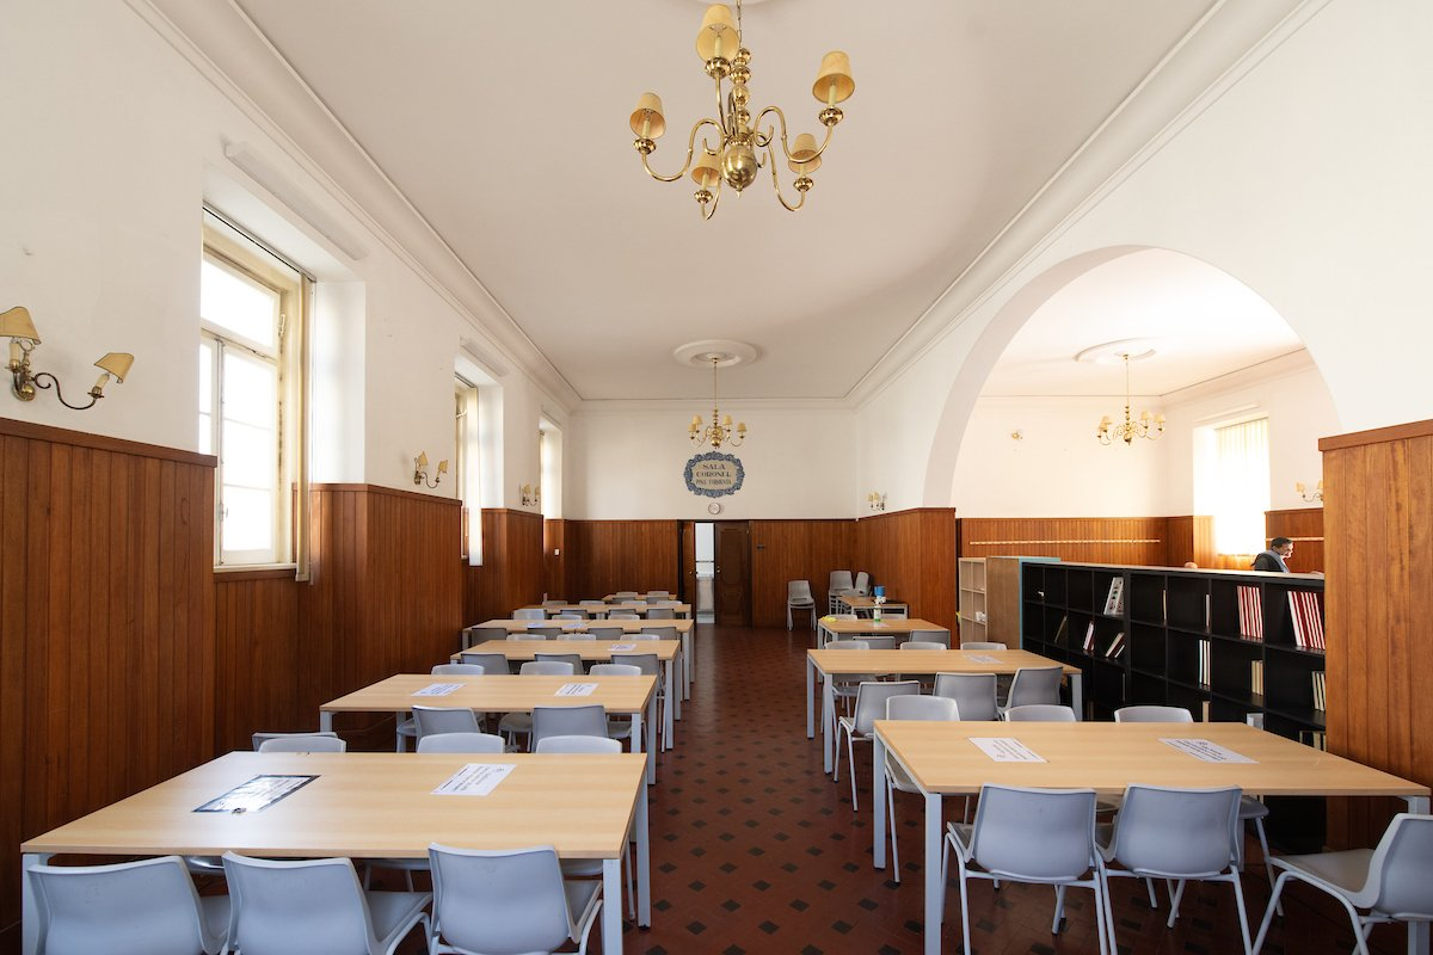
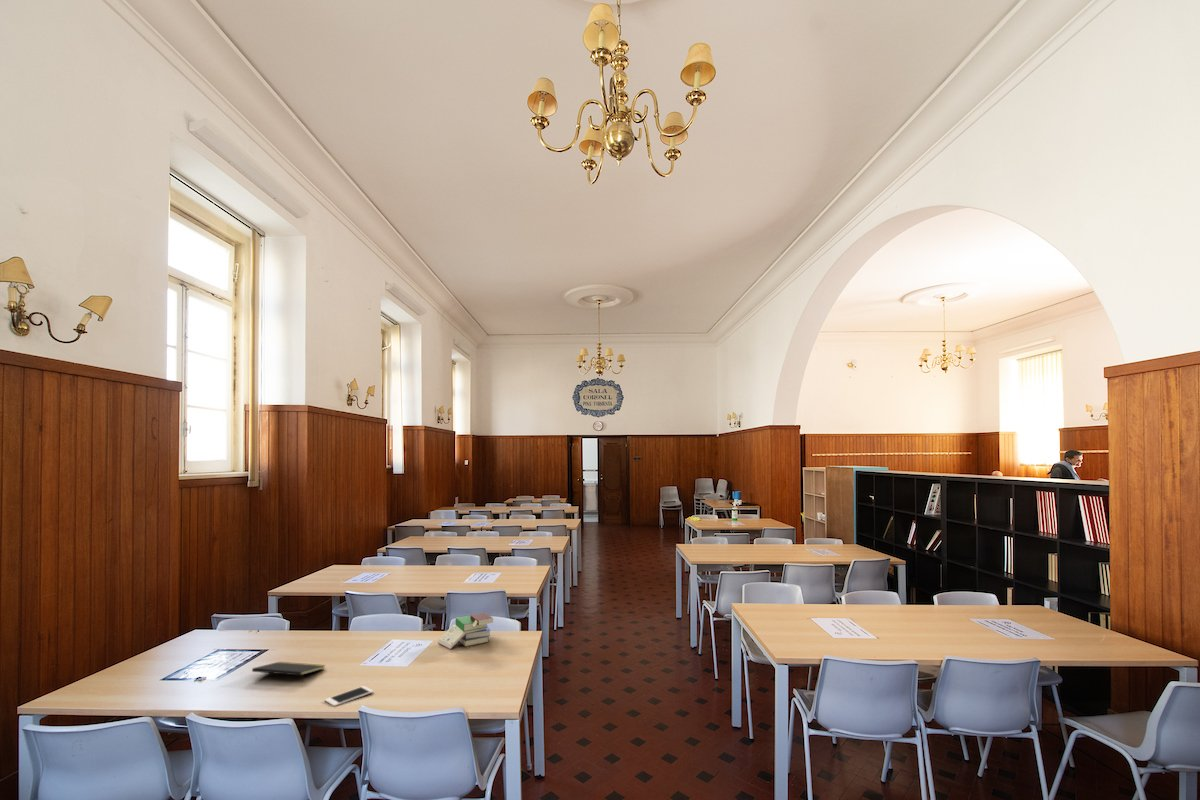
+ cell phone (349, 695)
+ notepad (289, 668)
+ book (467, 629)
